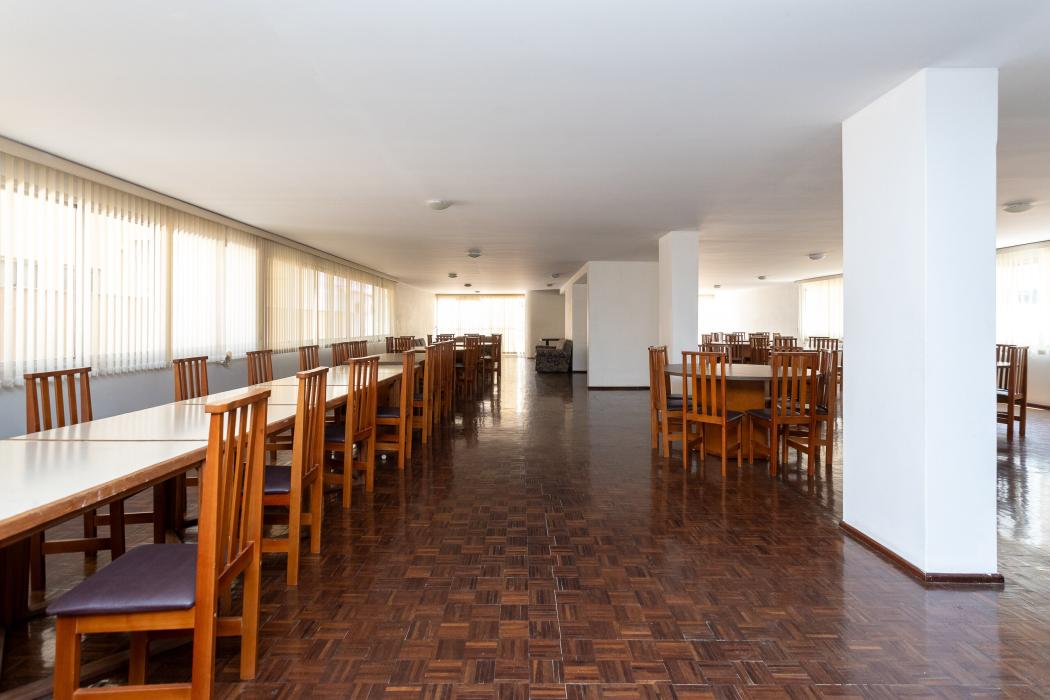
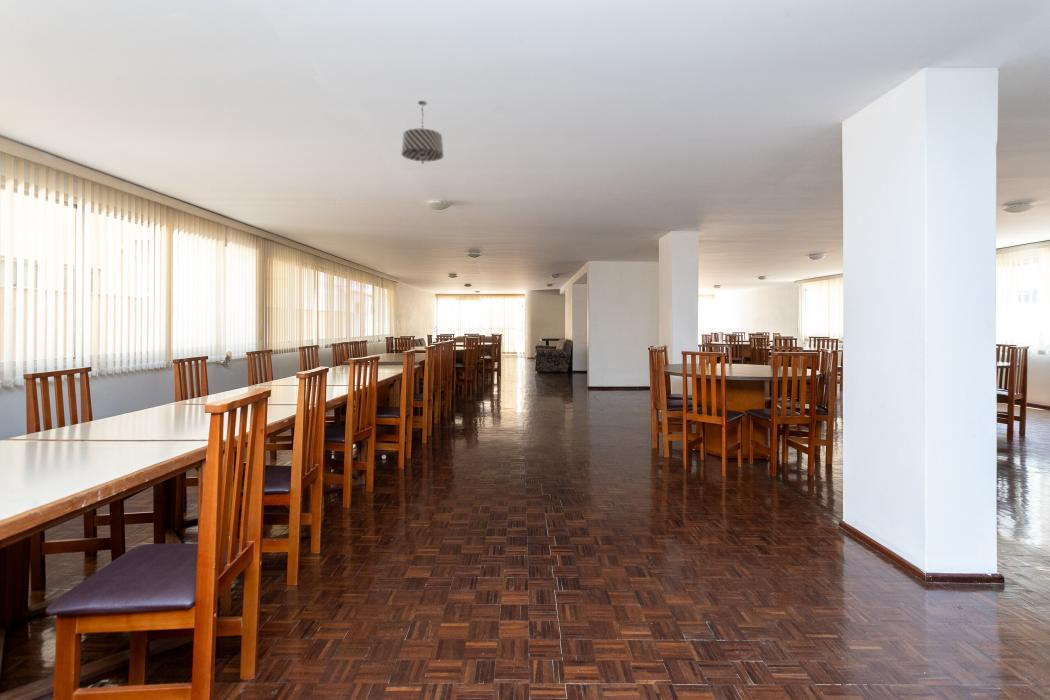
+ pendant light (422, 133)
